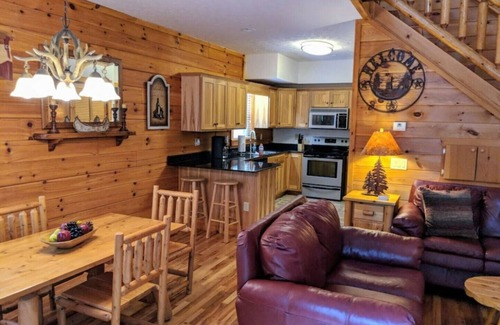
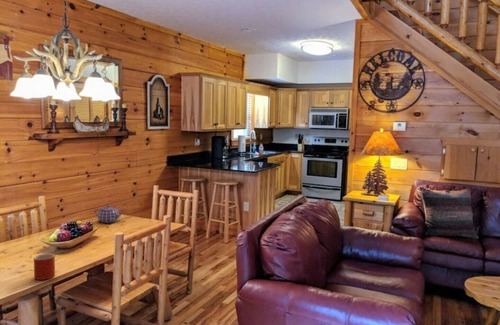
+ teapot (109, 213)
+ mug (45, 265)
